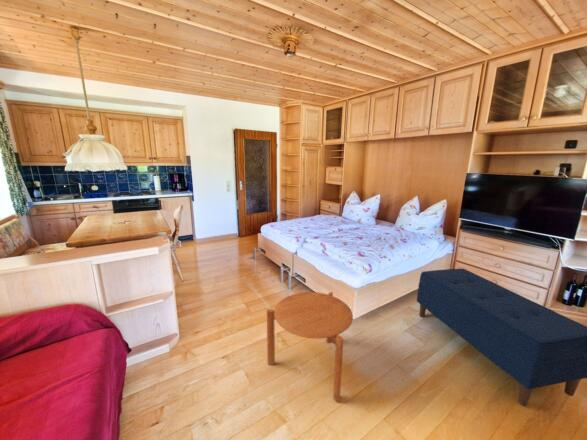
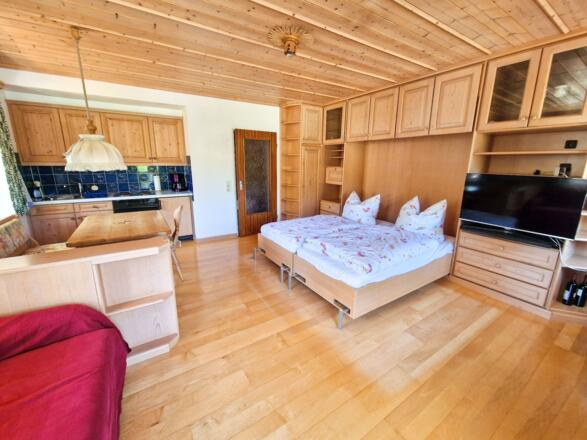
- side table (315, 338)
- bench (485, 322)
